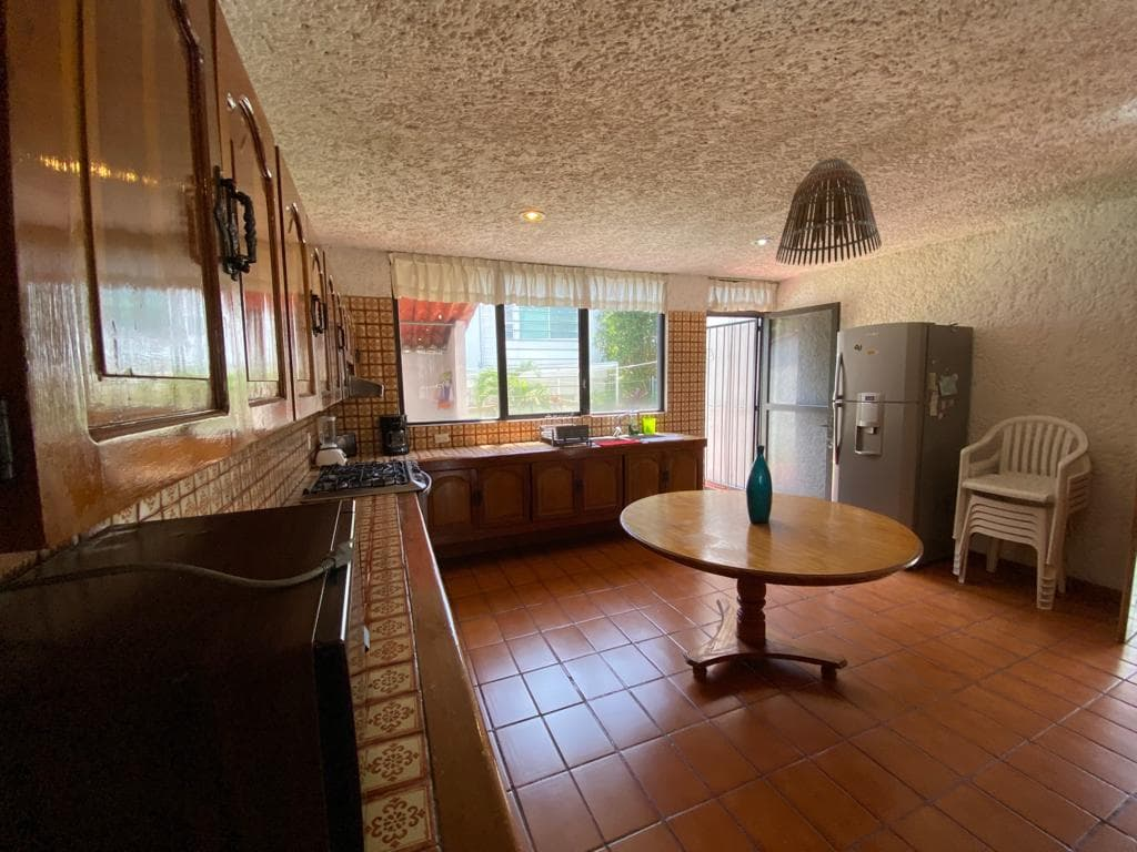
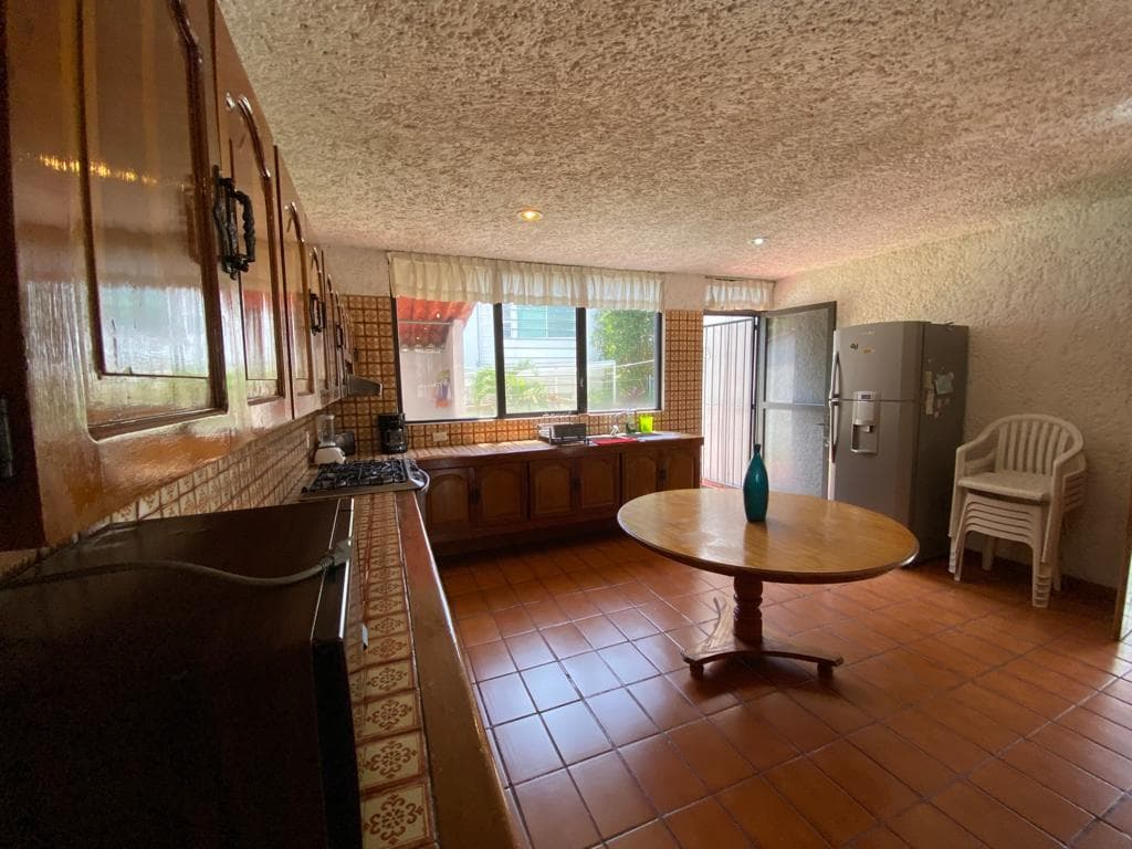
- lamp shade (826, 209)
